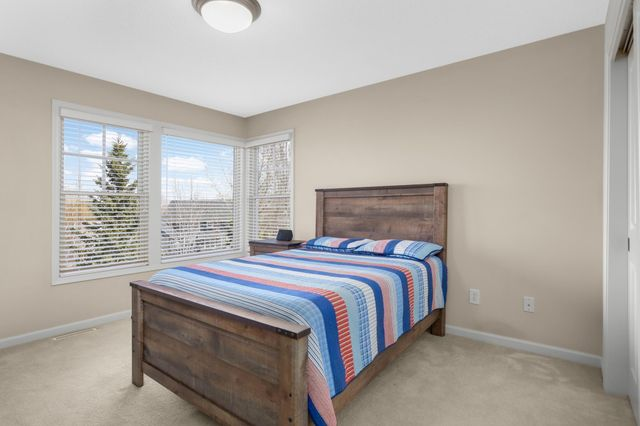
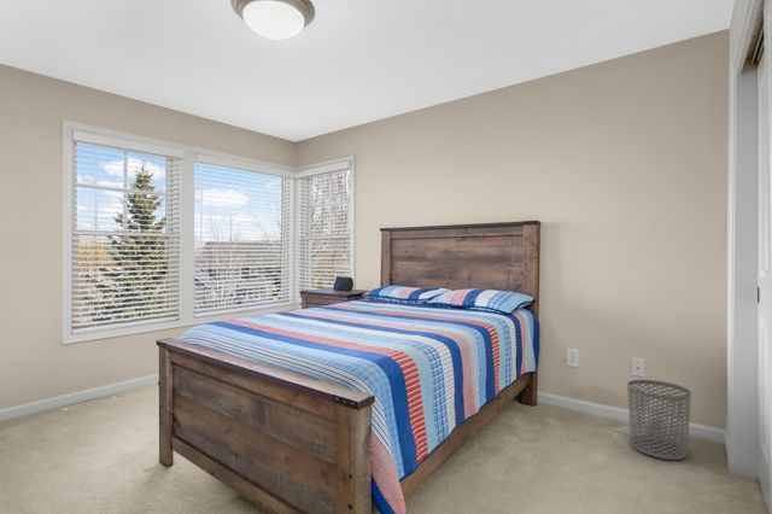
+ waste bin (657, 419)
